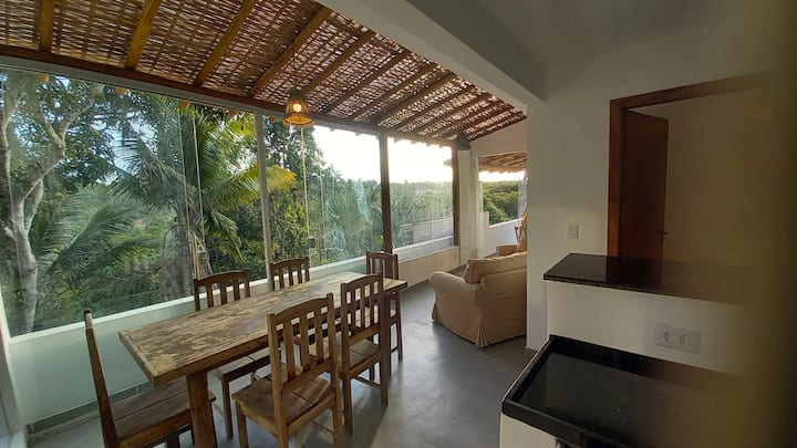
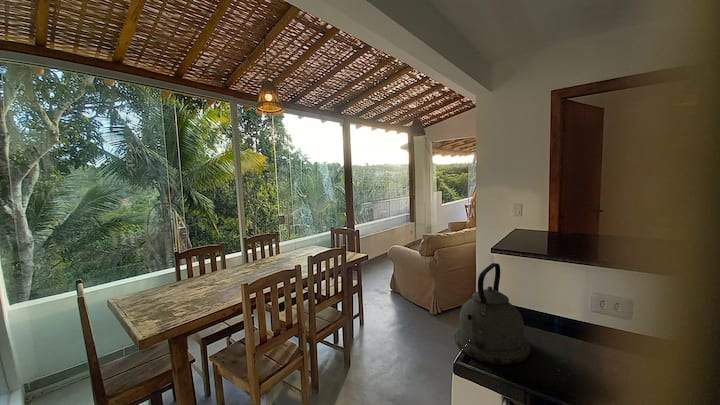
+ kettle (490, 308)
